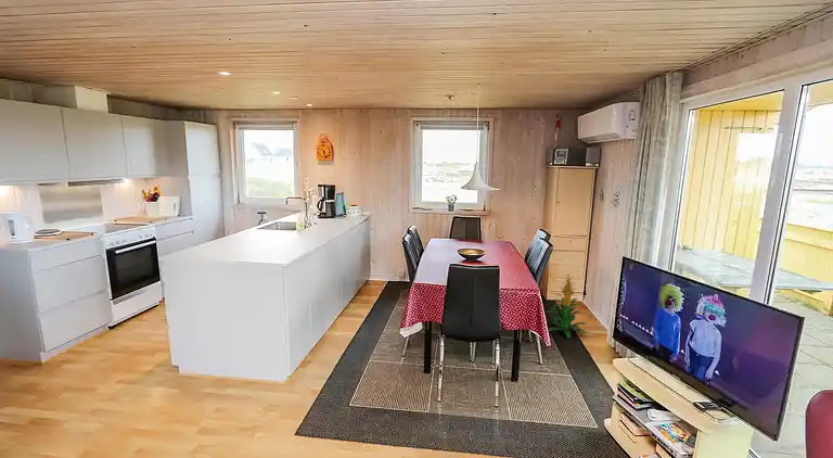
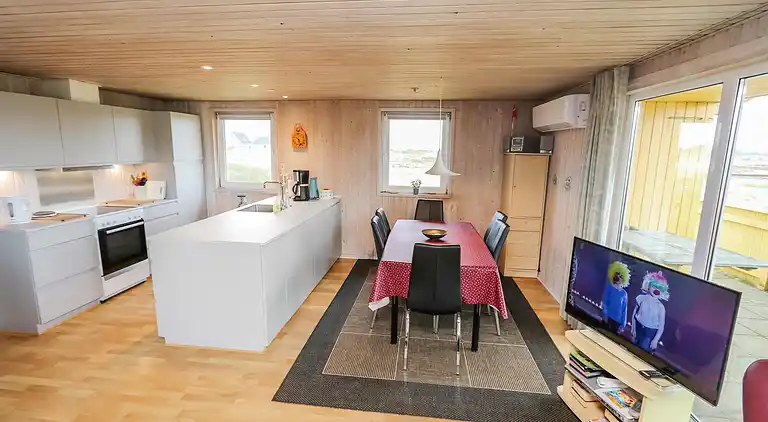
- indoor plant (566, 302)
